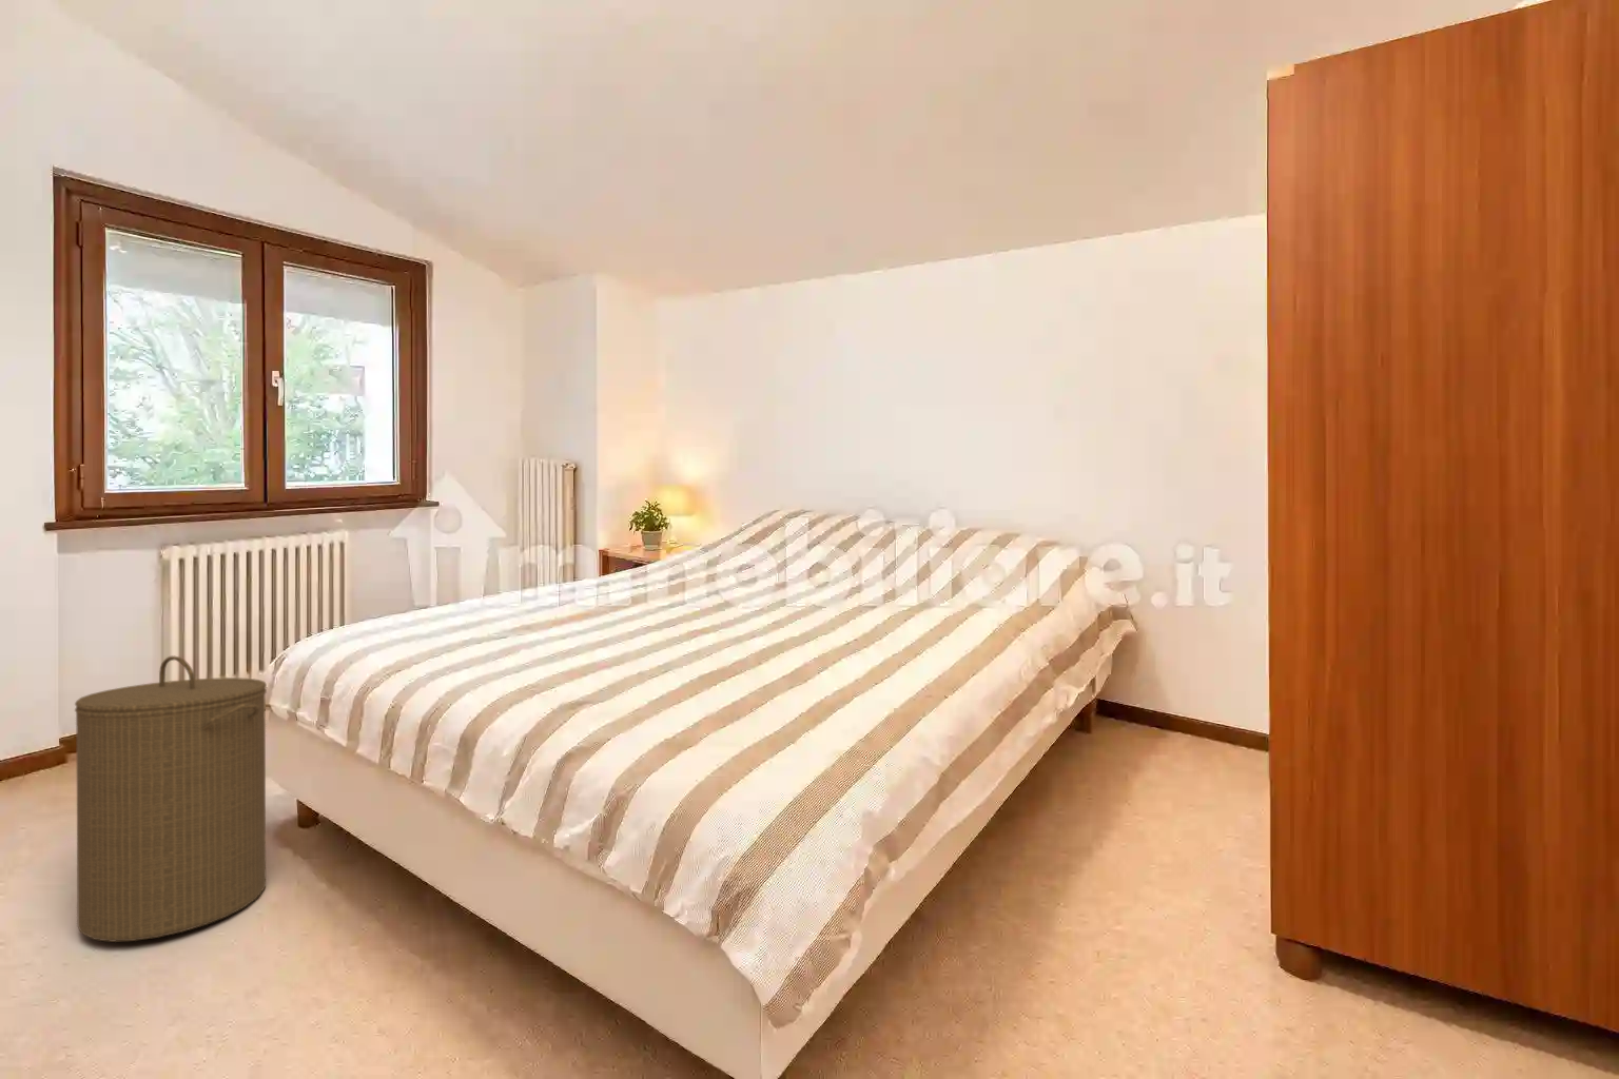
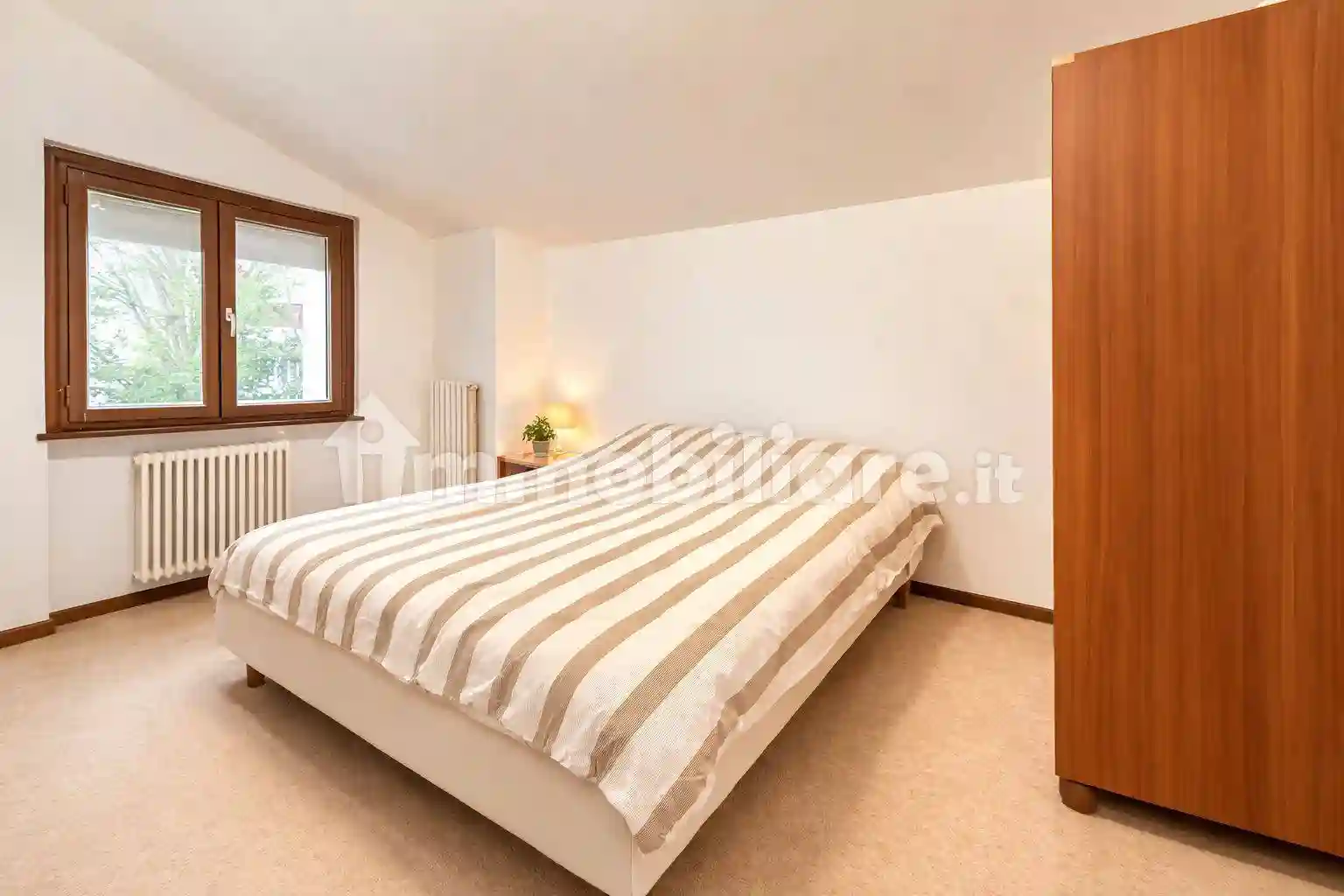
- laundry hamper (176, 780)
